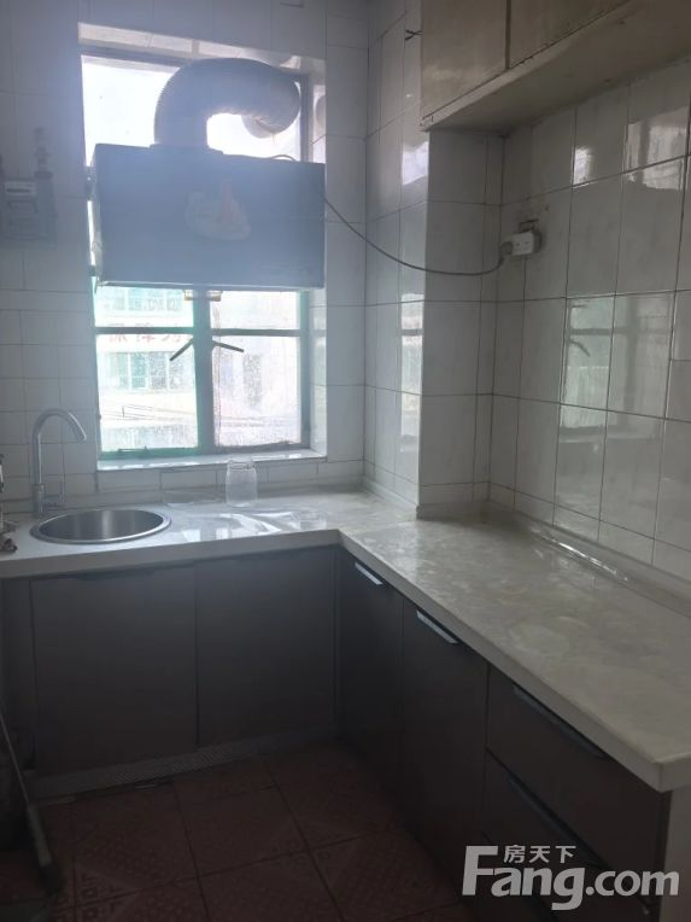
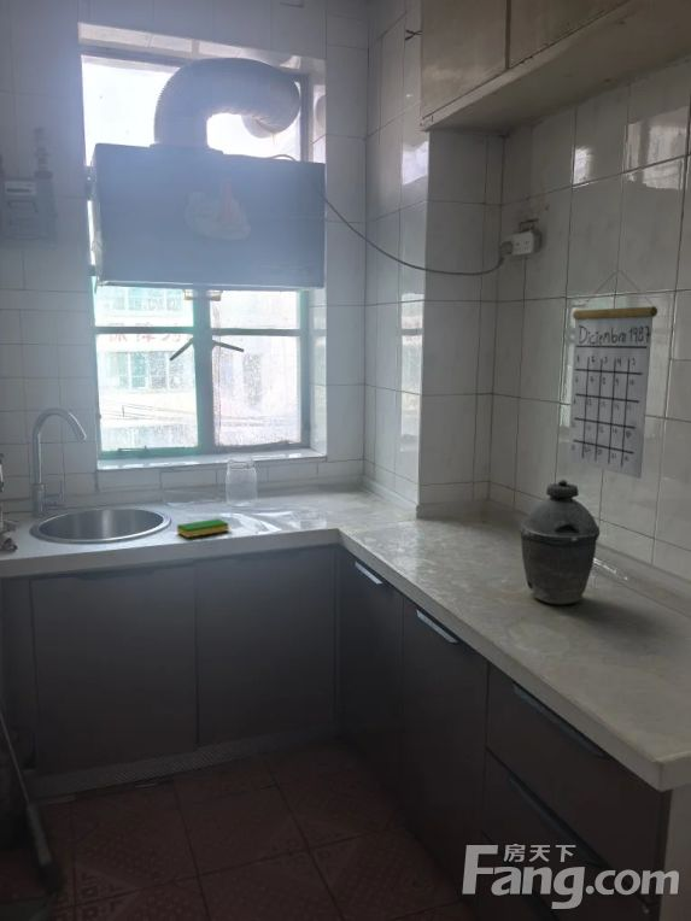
+ calendar (608, 370)
+ dish sponge (203, 527)
+ kettle (558, 539)
